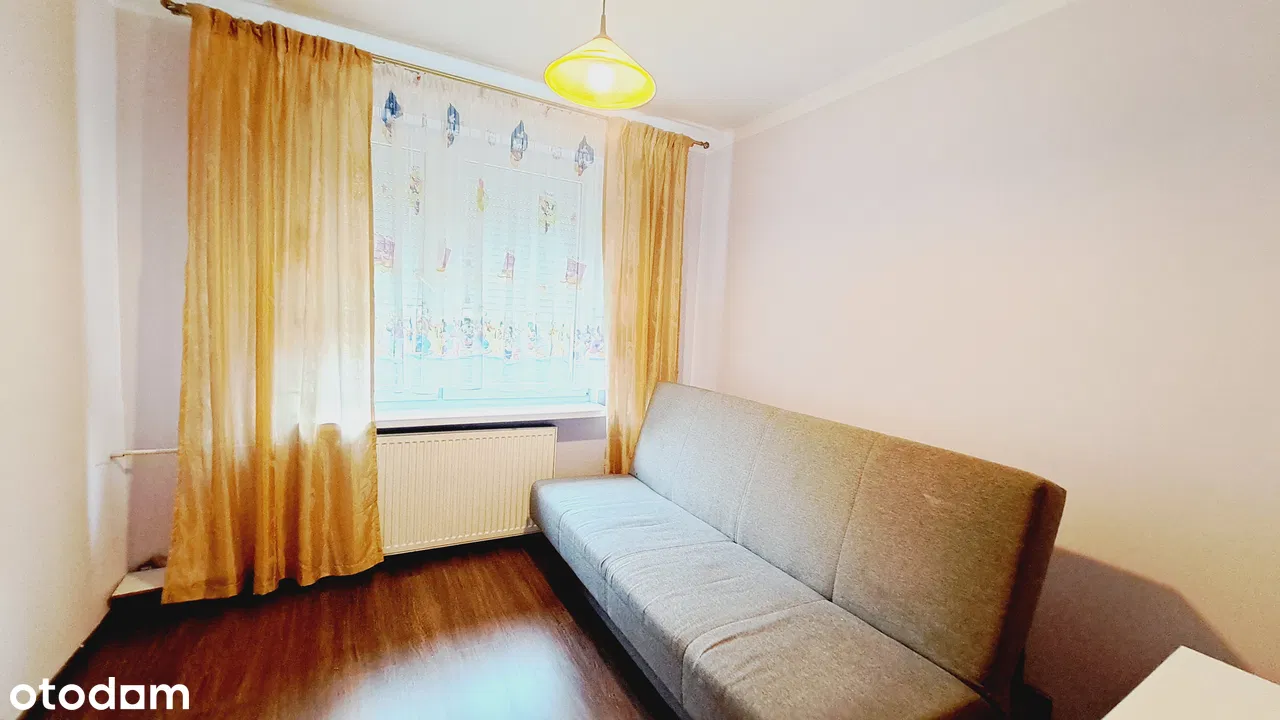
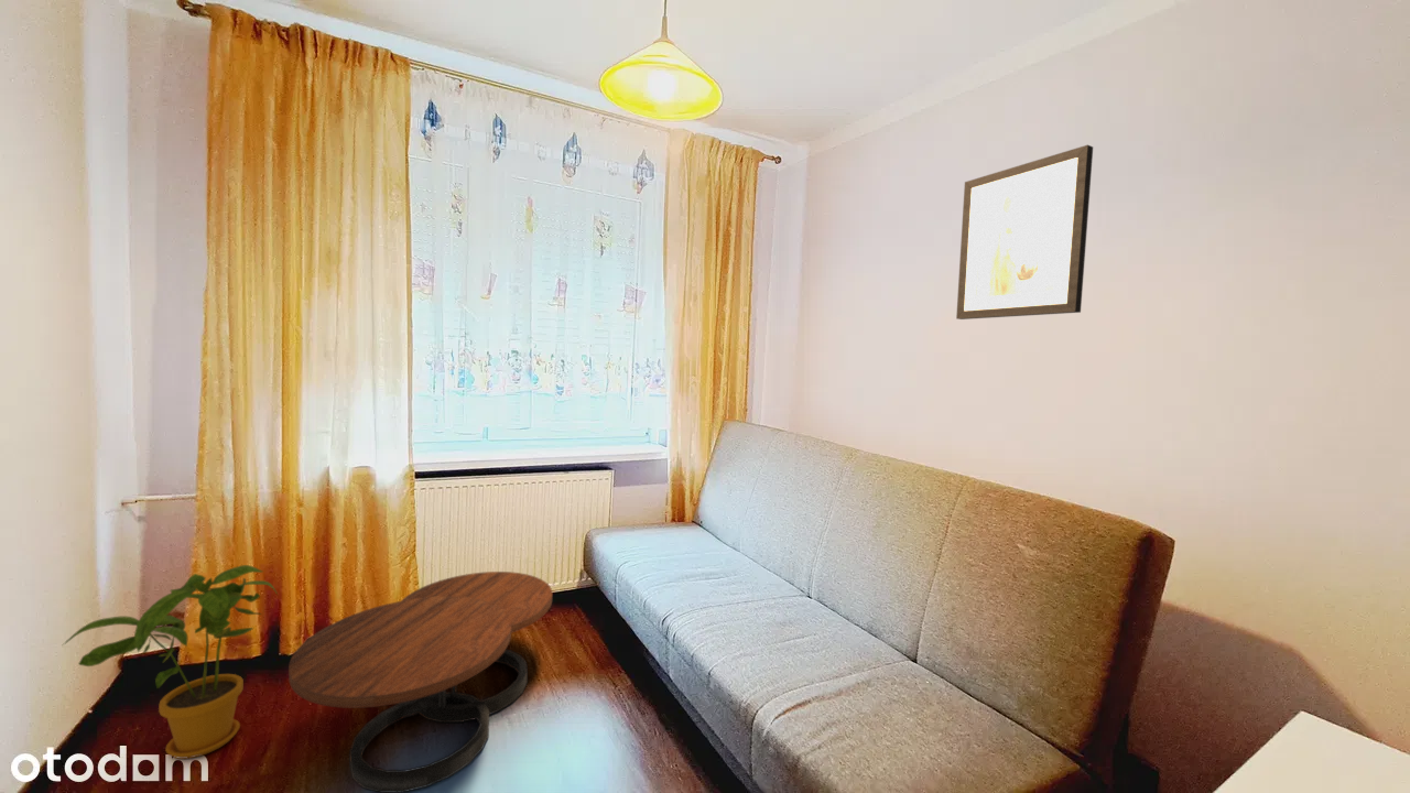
+ coffee table (445, 663)
+ house plant (173, 656)
+ wall art (1017, 241)
